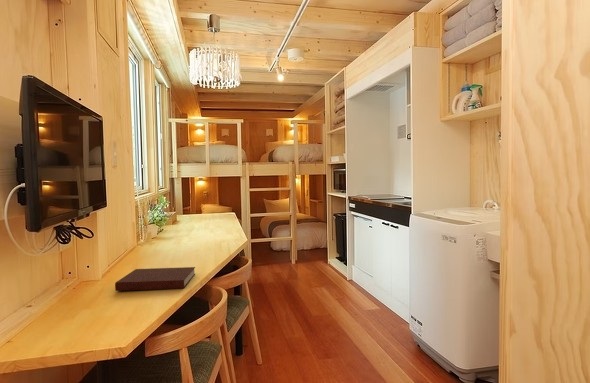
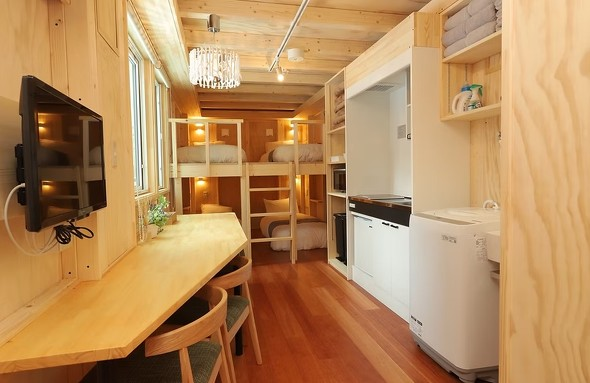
- notebook (158, 278)
